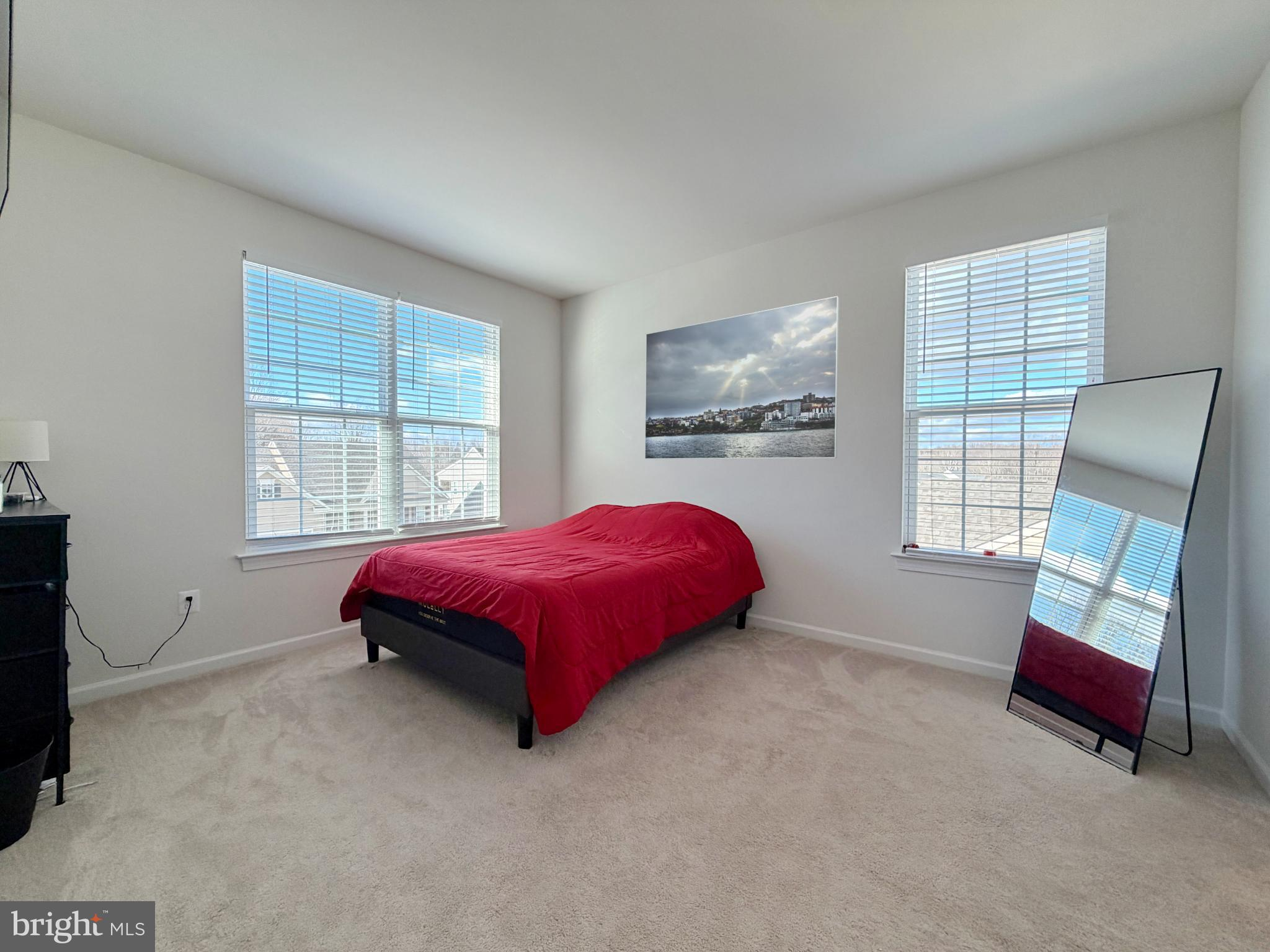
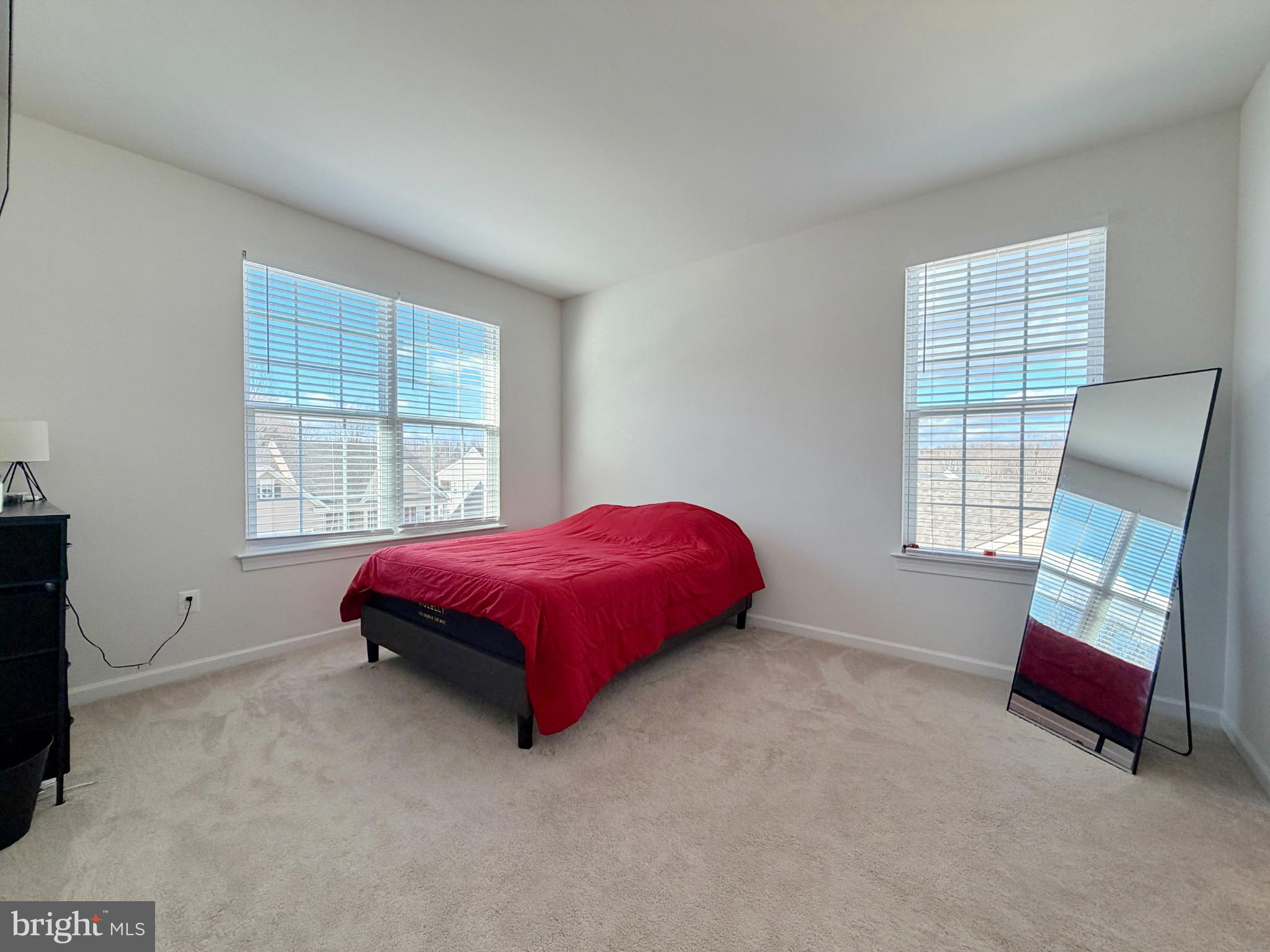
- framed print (729, 388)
